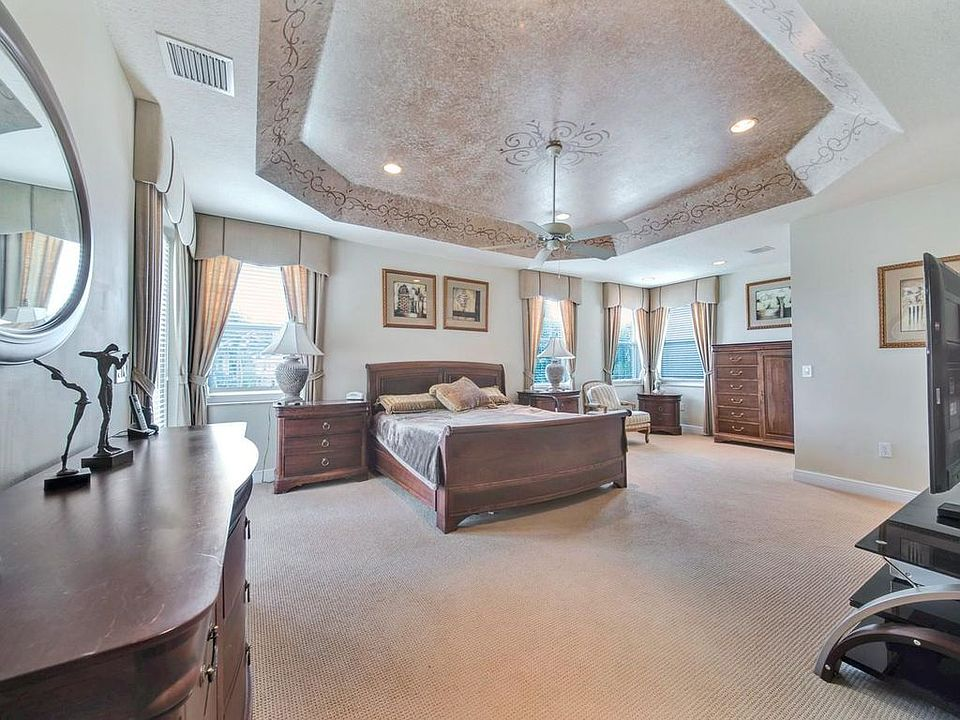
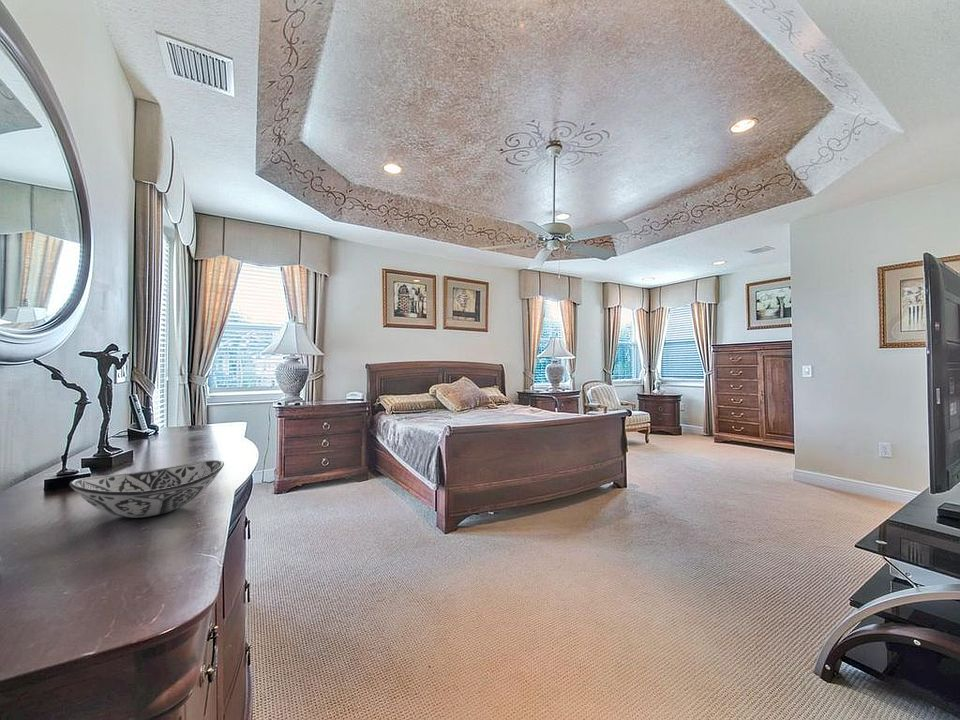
+ decorative bowl (153, 490)
